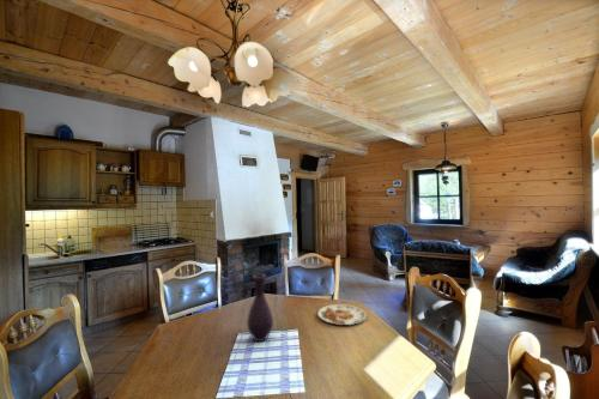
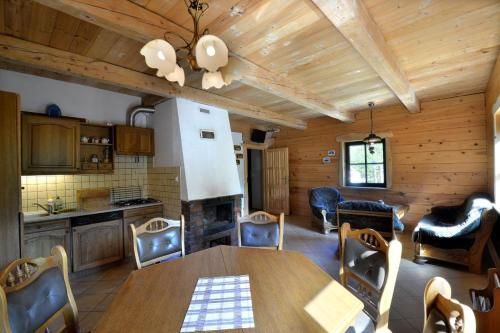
- plate (341, 314)
- vase (259, 307)
